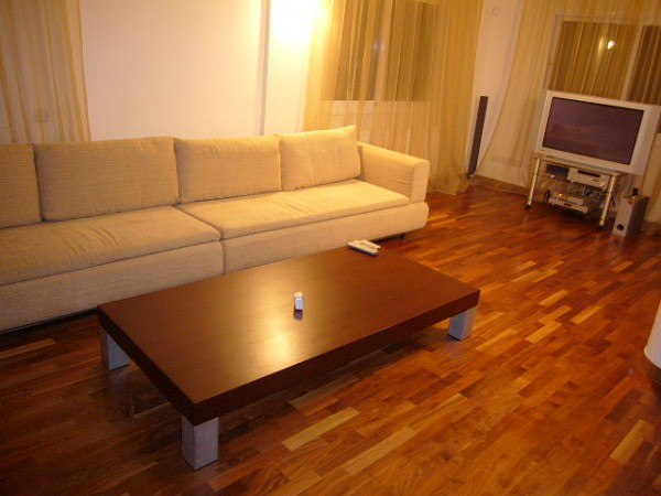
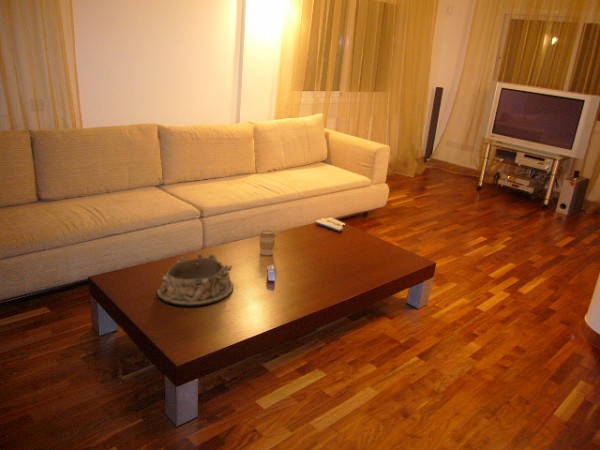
+ coffee cup (267, 242)
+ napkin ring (197, 278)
